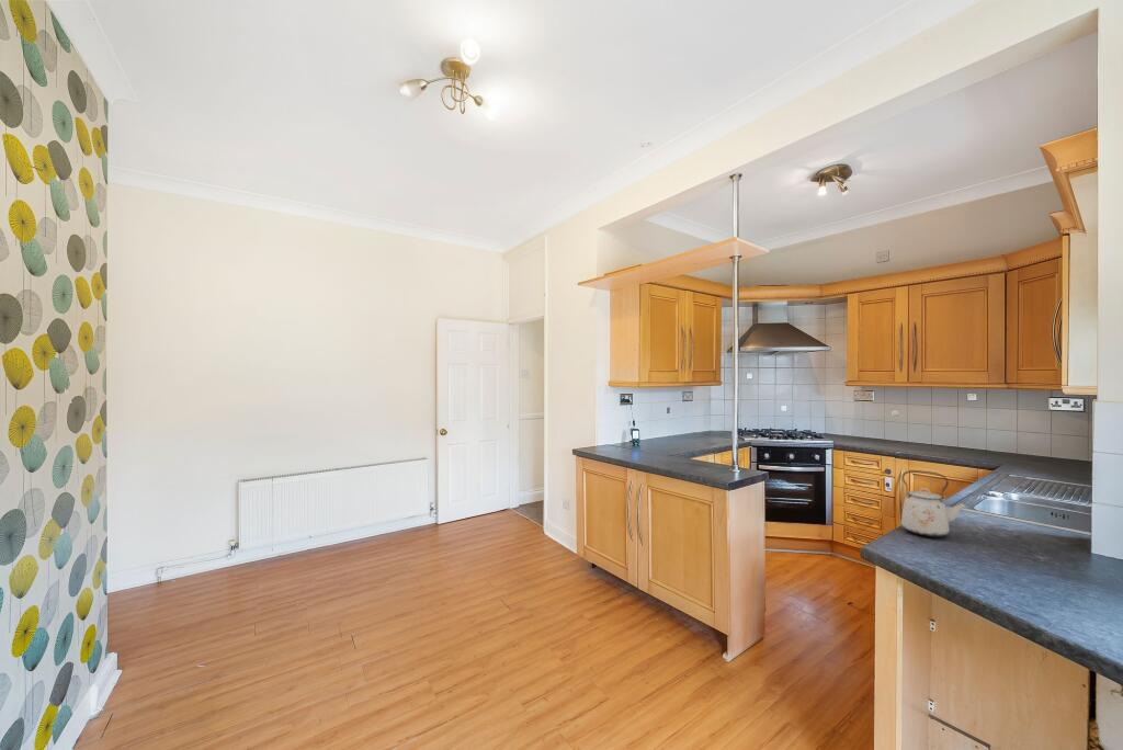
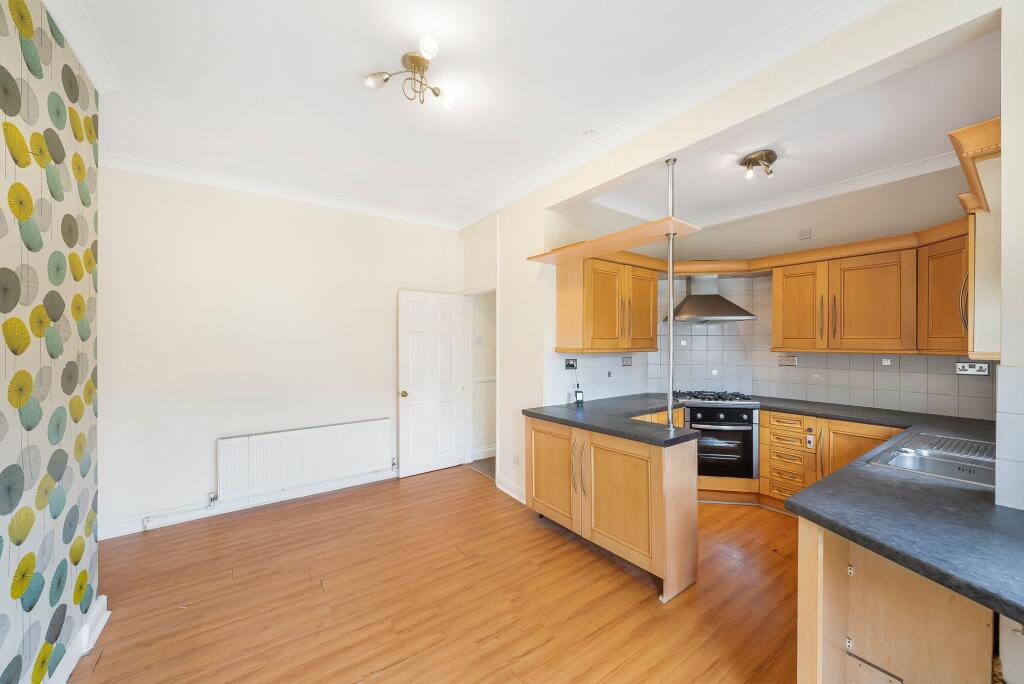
- kettle (933, 503)
